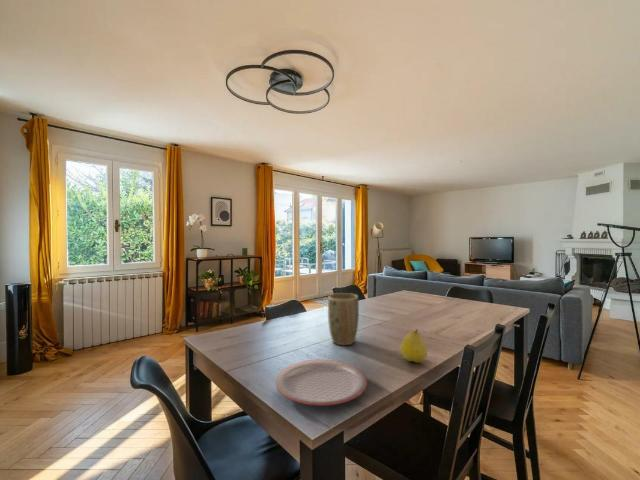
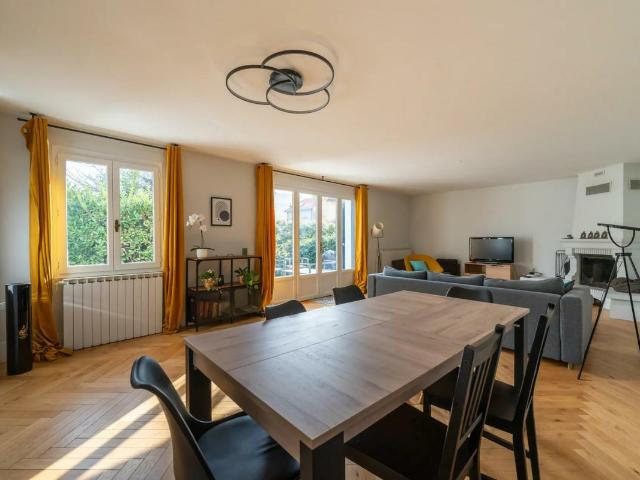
- plant pot (343, 318)
- plate (321, 381)
- fruit (413, 345)
